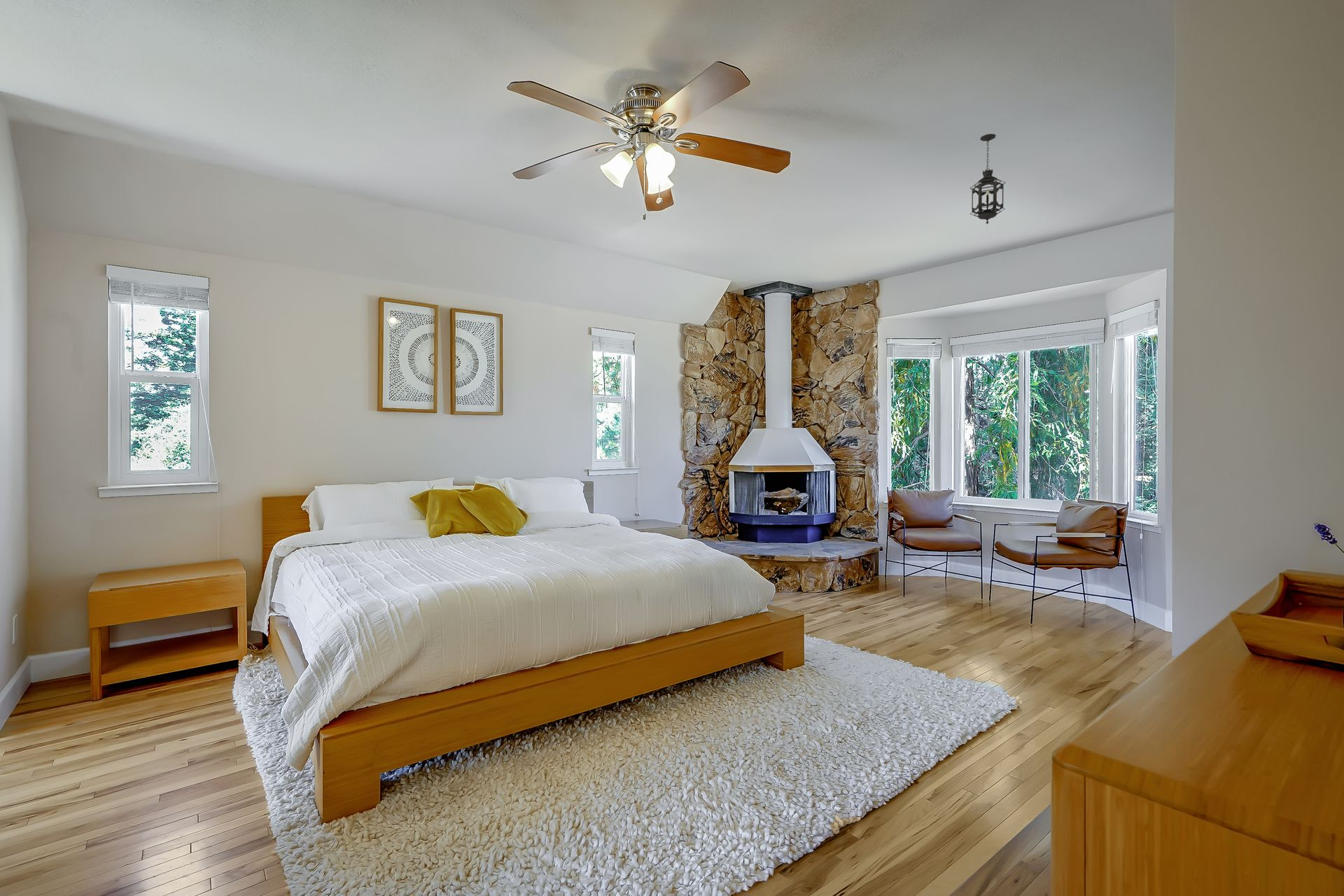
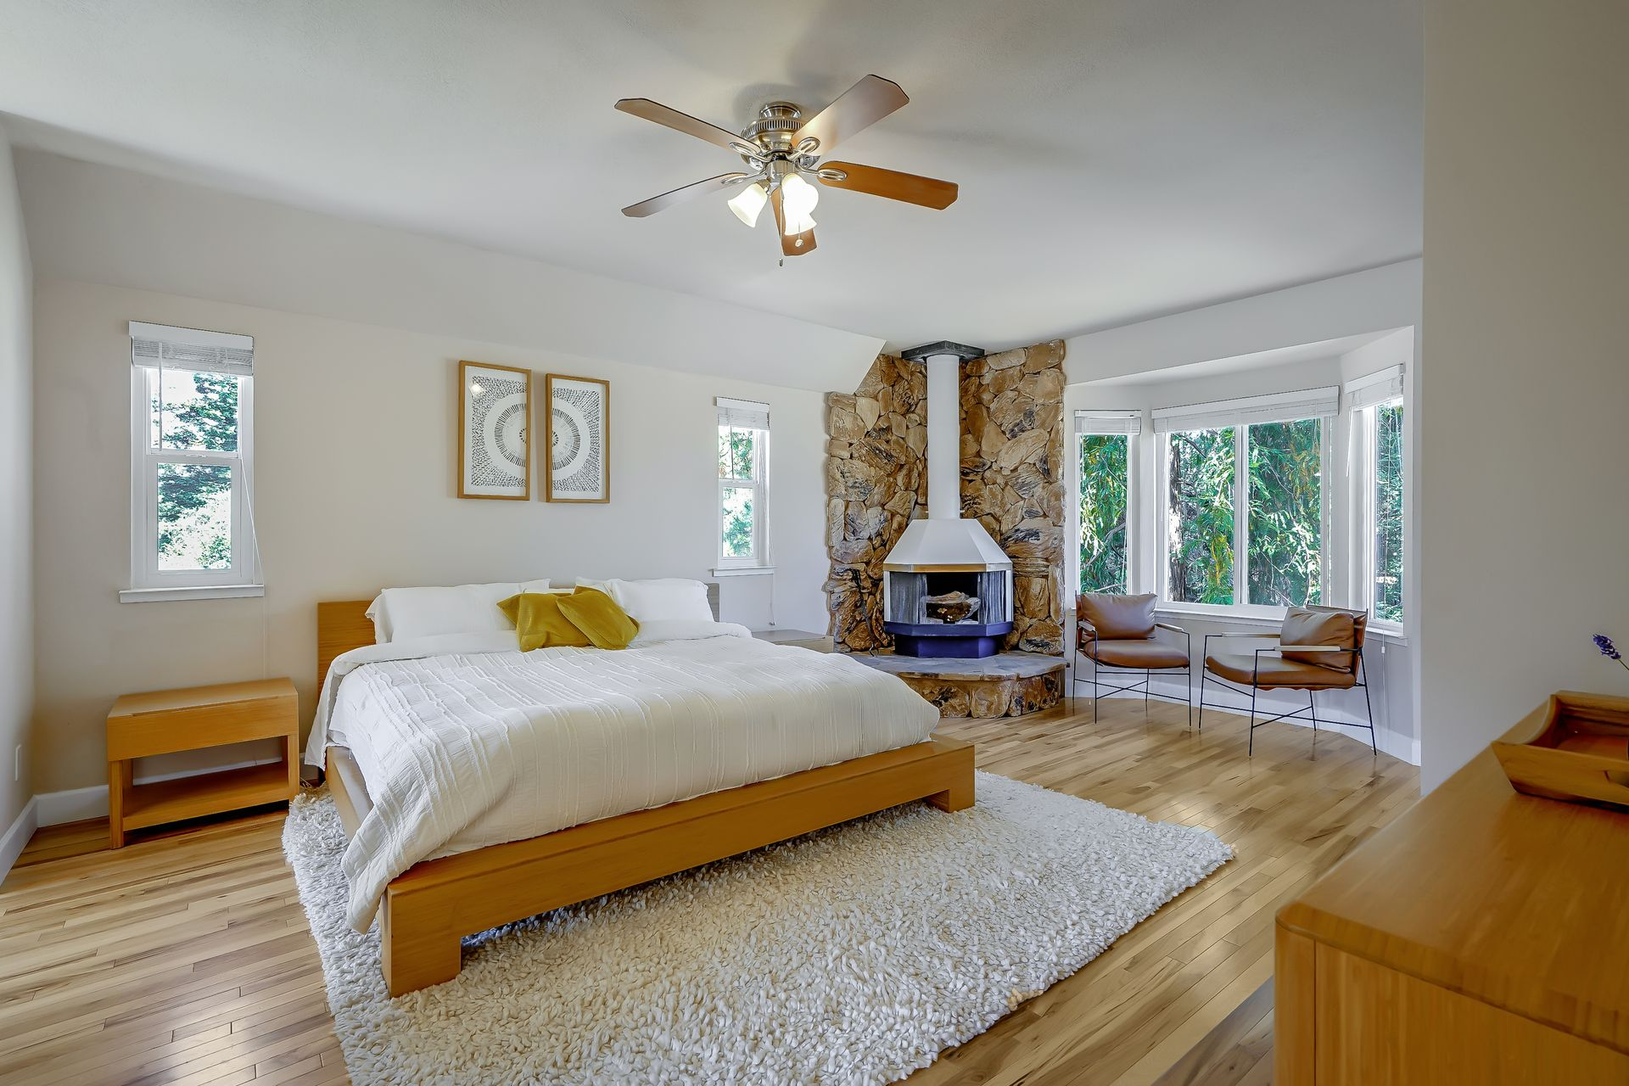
- hanging lantern (987, 180)
